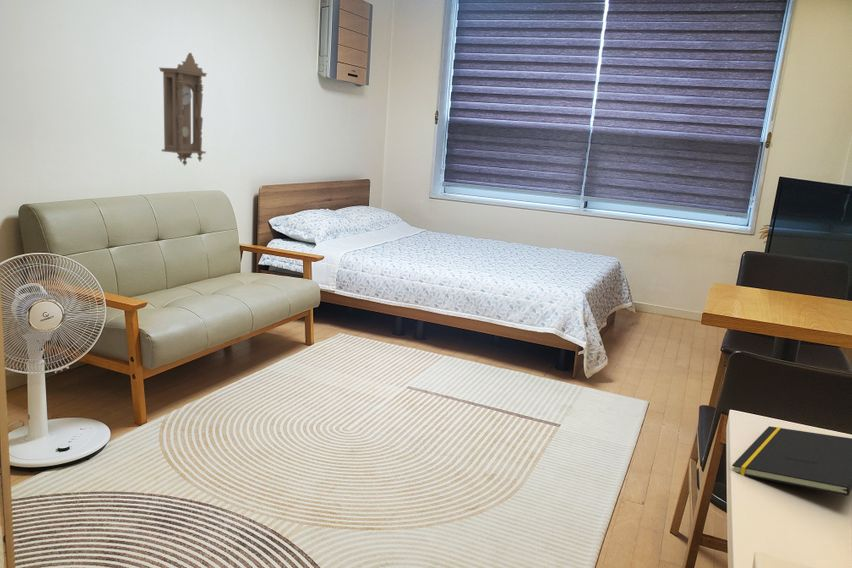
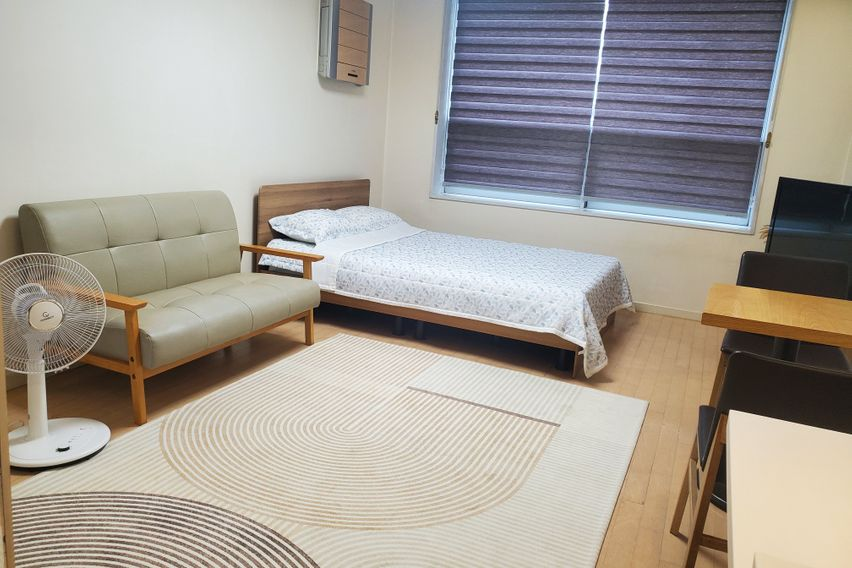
- notepad (803, 456)
- pendulum clock (183, 110)
